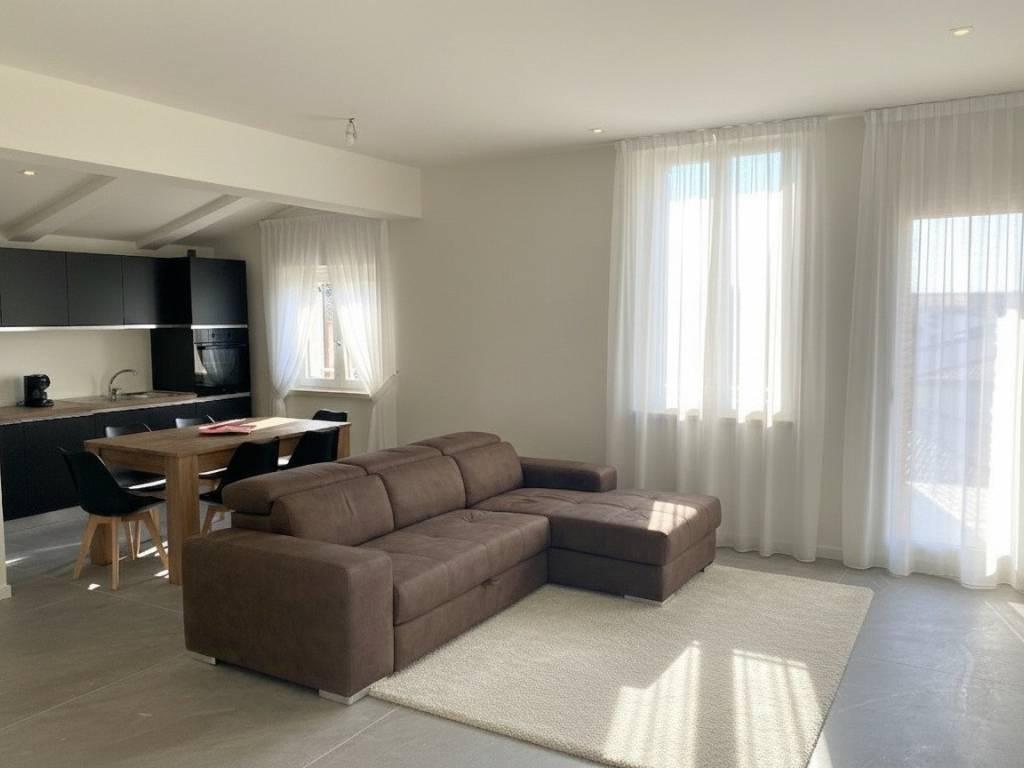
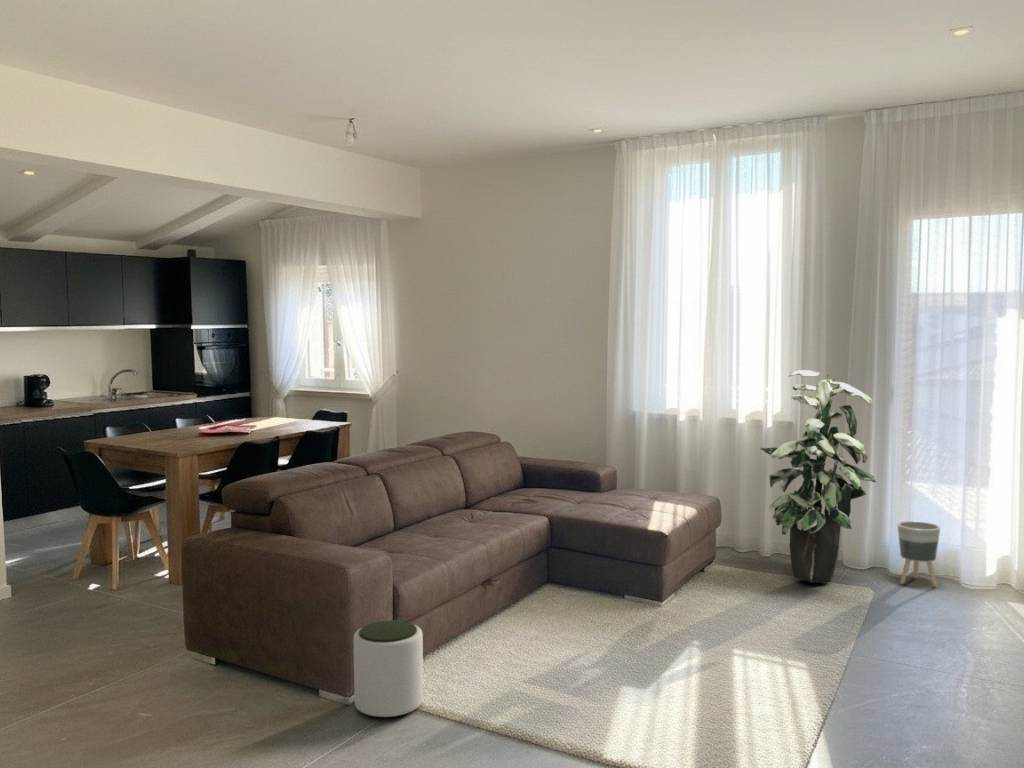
+ indoor plant (814, 475)
+ plant pot (388, 667)
+ planter (918, 554)
